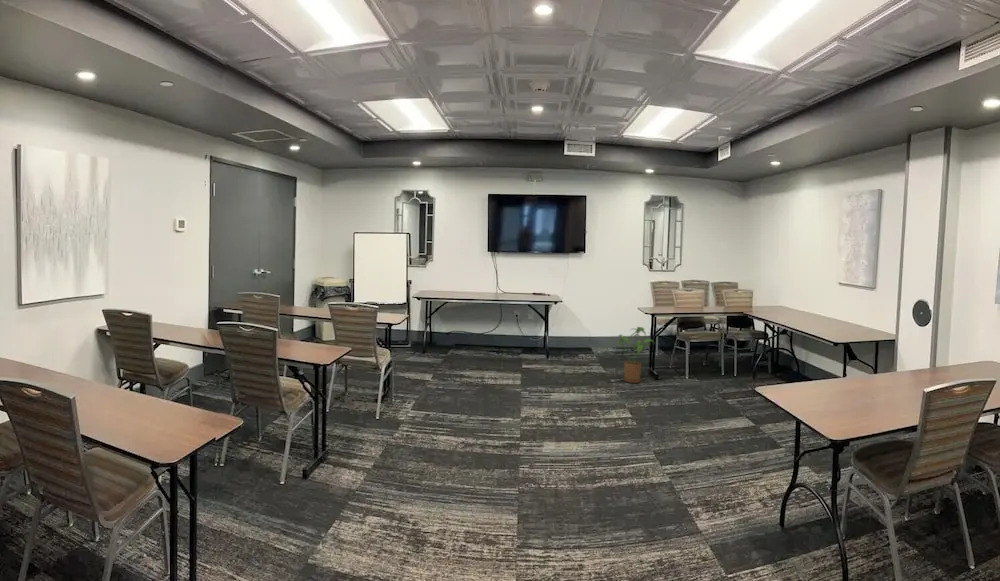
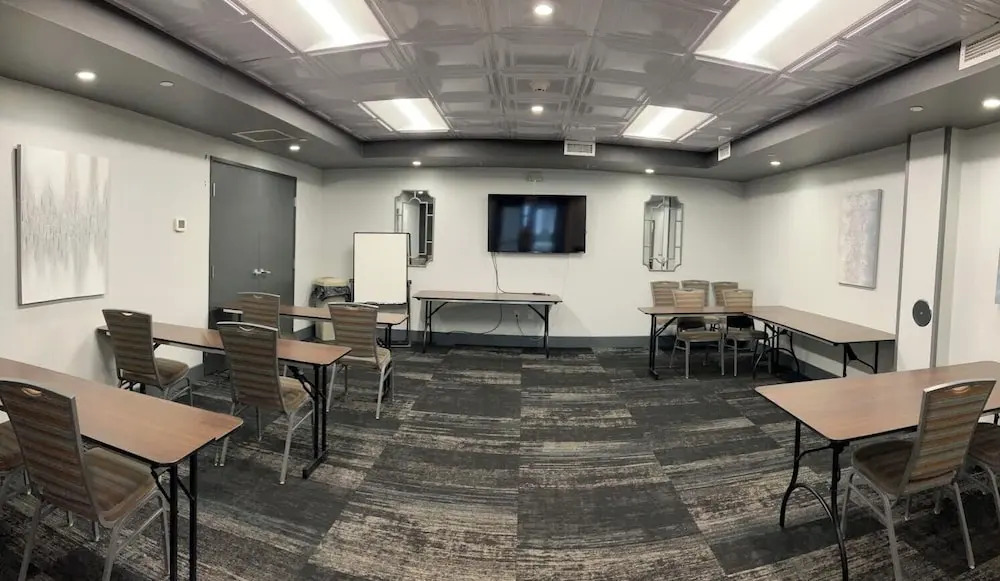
- house plant (636, 354)
